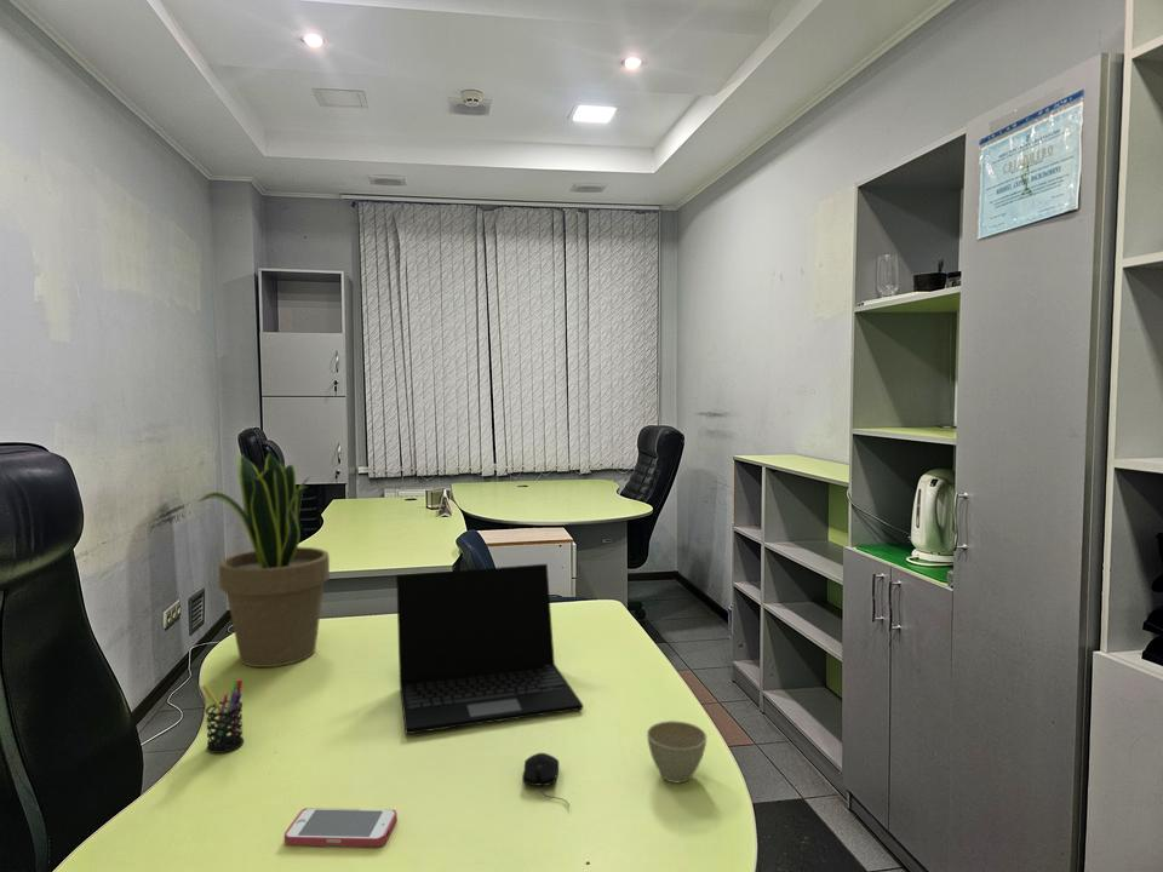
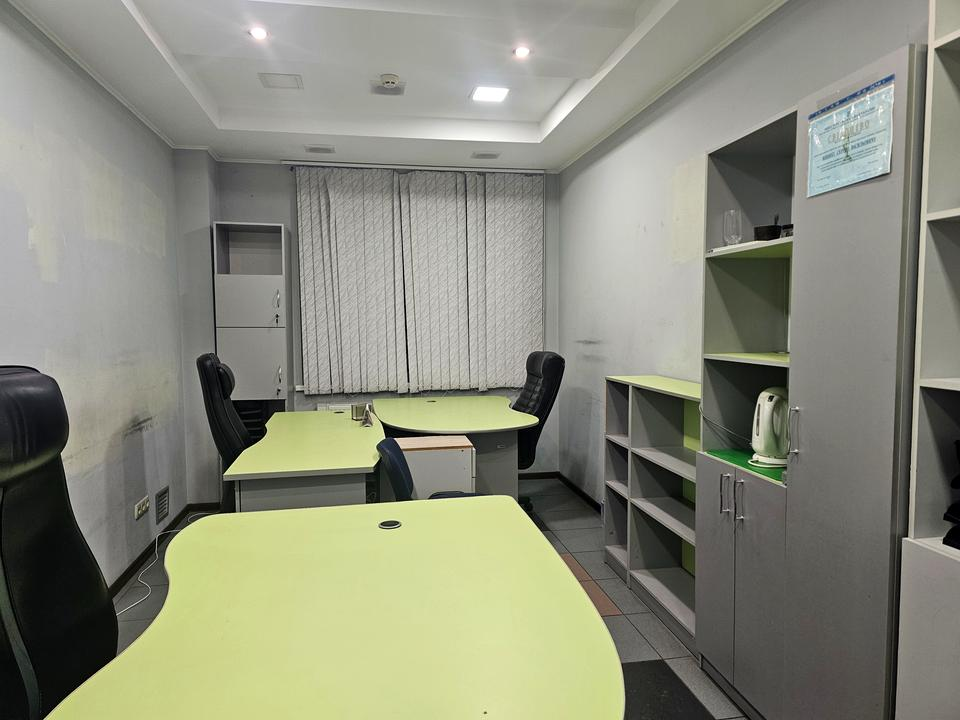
- laptop (483, 638)
- potted plant (267, 553)
- flower pot (676, 755)
- computer mouse (546, 773)
- smartphone (342, 826)
- pen holder (228, 710)
